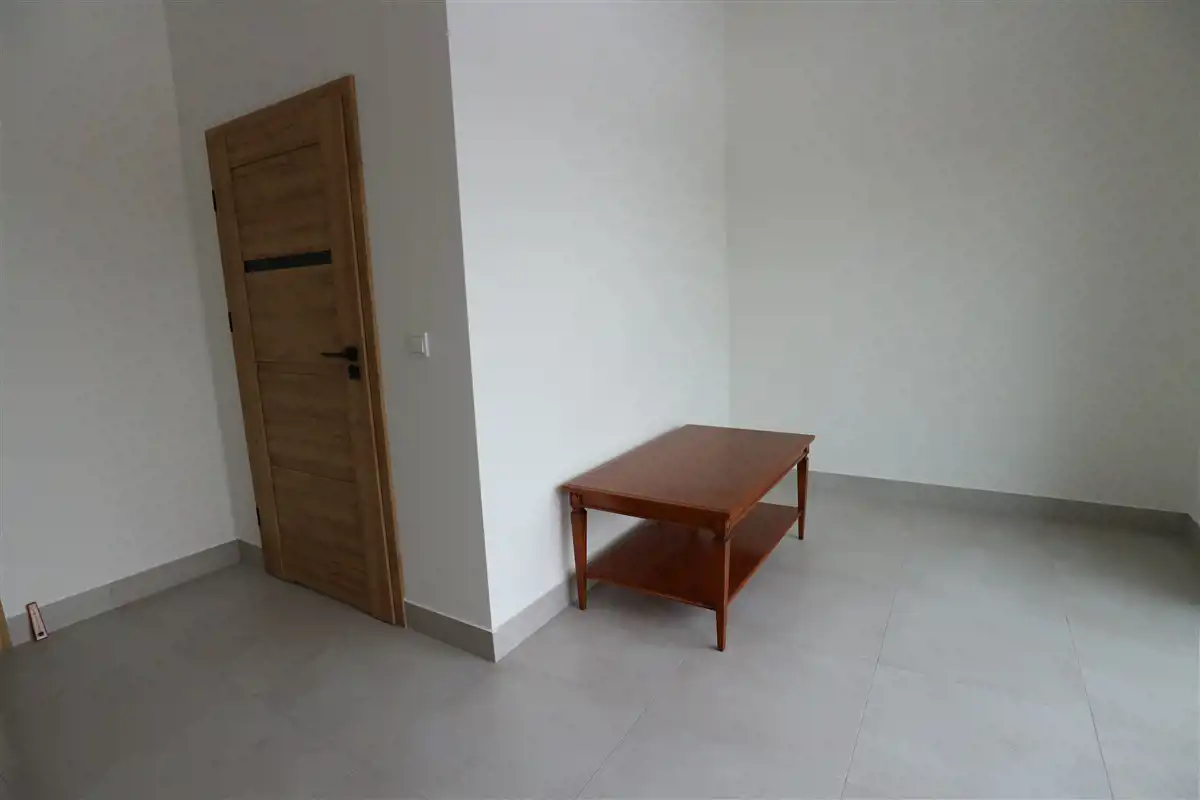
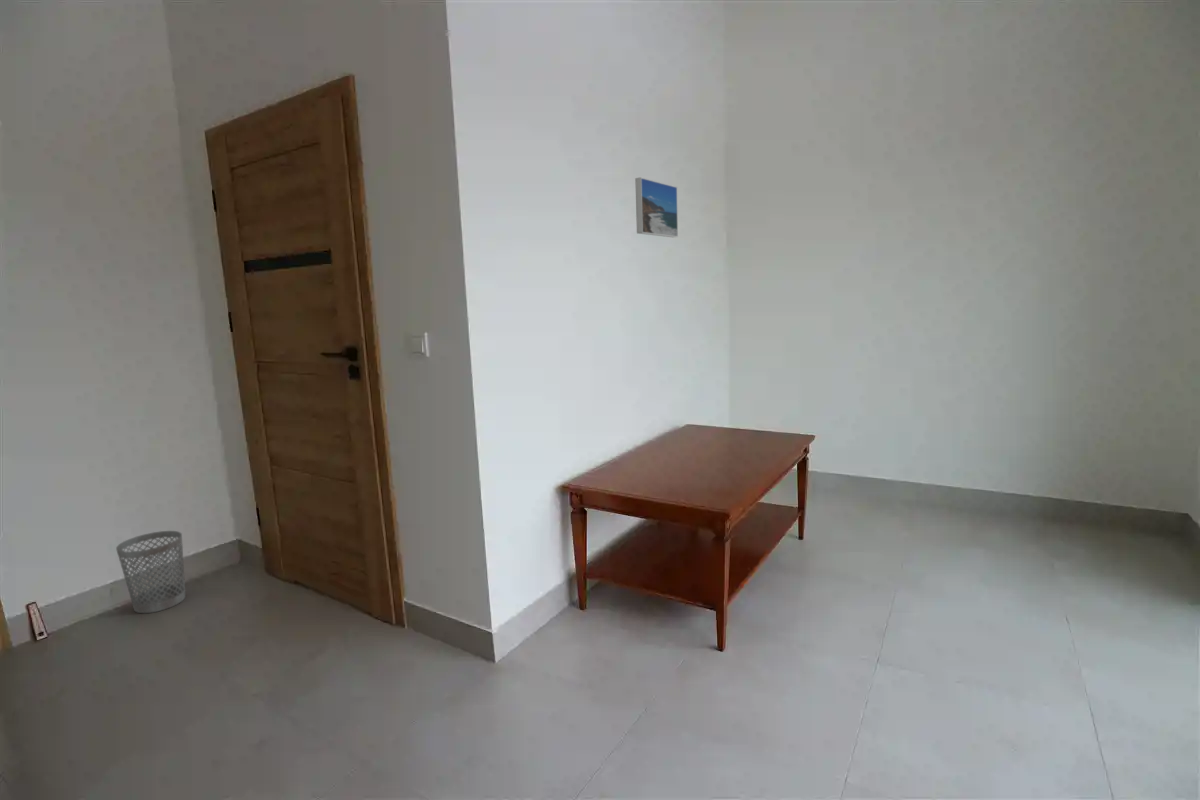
+ wastebasket (155, 572)
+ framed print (657, 209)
